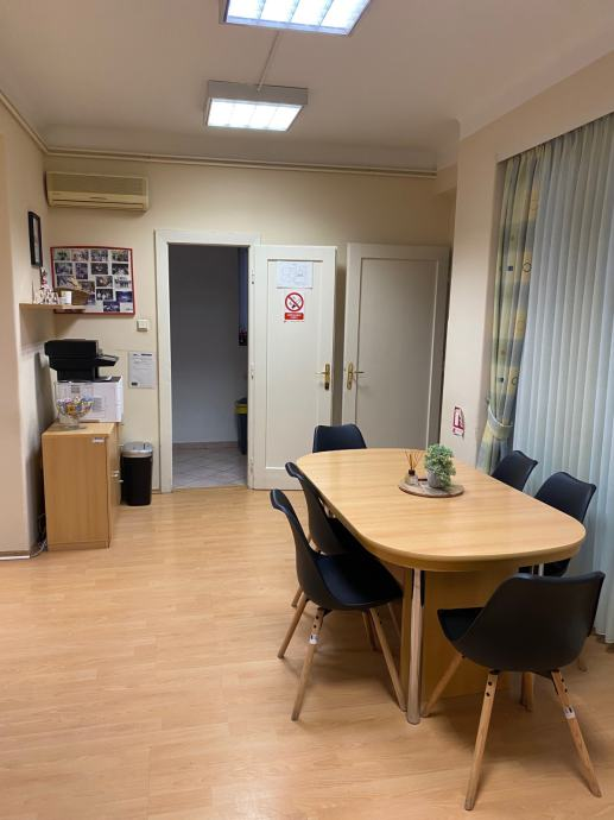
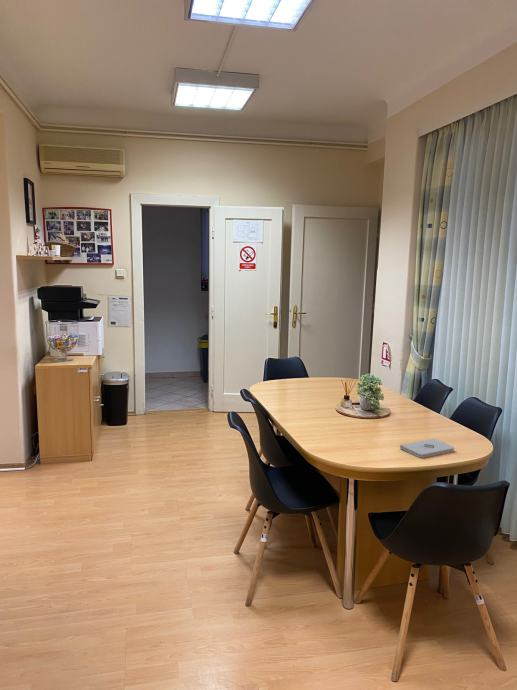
+ notepad (427, 447)
